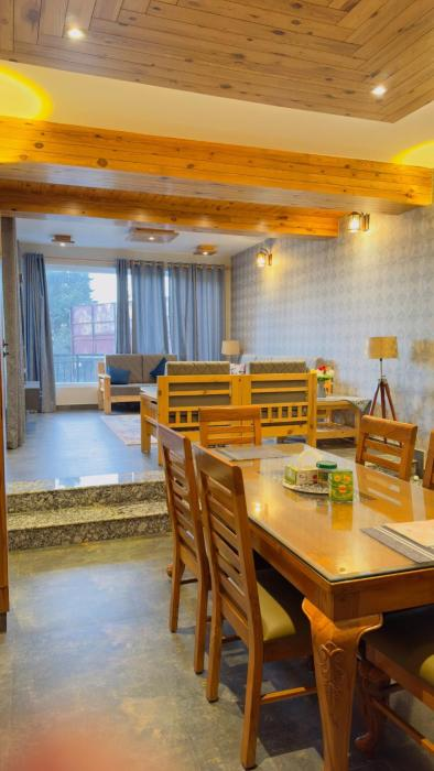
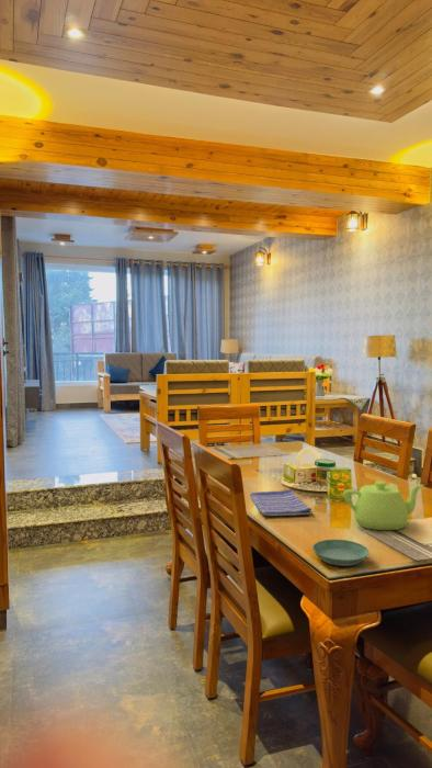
+ saucer (340, 553)
+ teapot (383, 502)
+ dish towel (278, 501)
